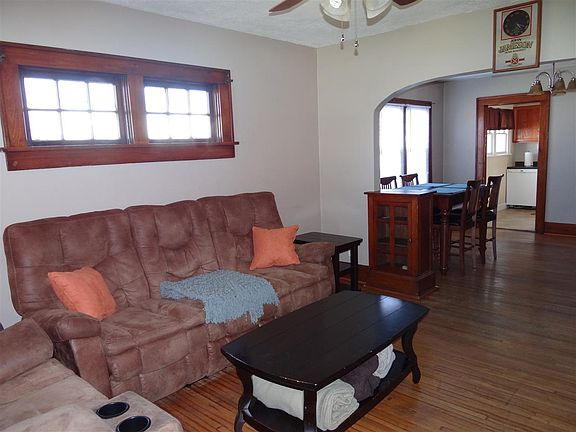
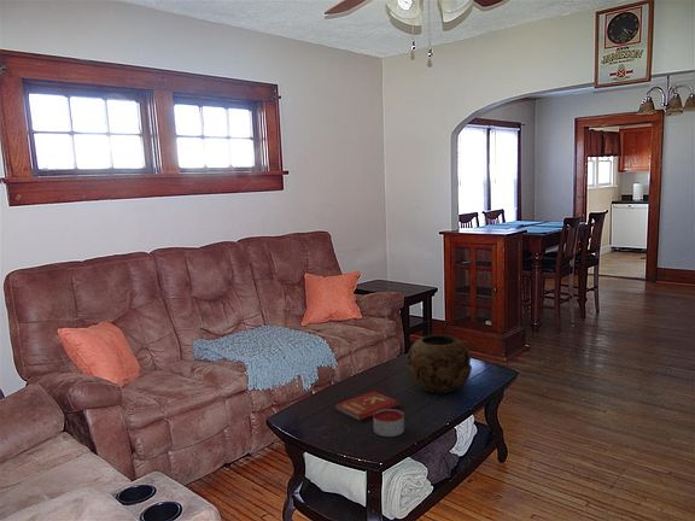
+ book (367, 405)
+ candle (389, 421)
+ decorative bowl (439, 363)
